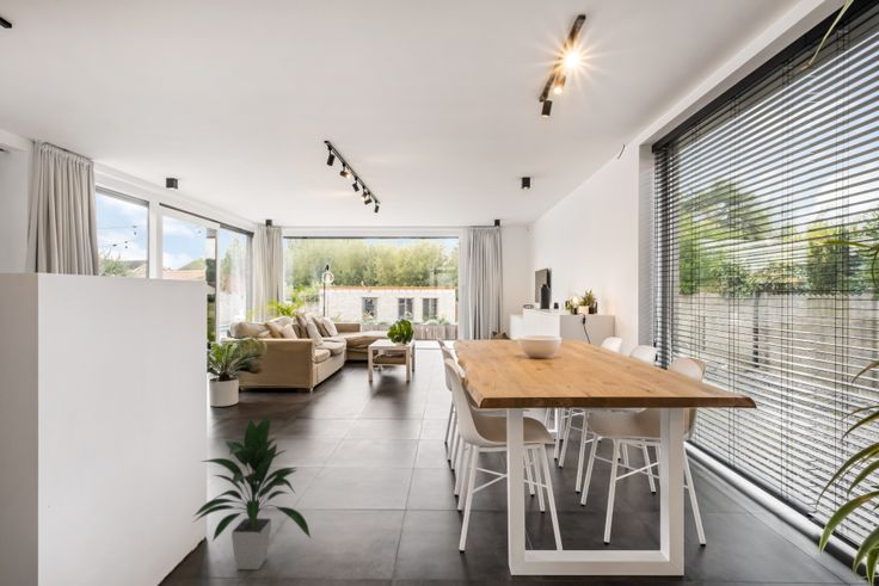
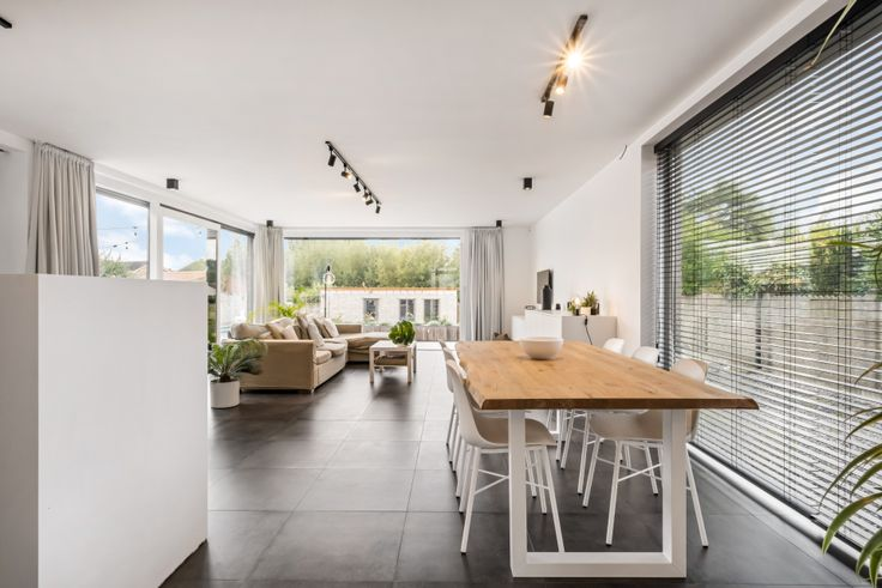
- indoor plant (254, 493)
